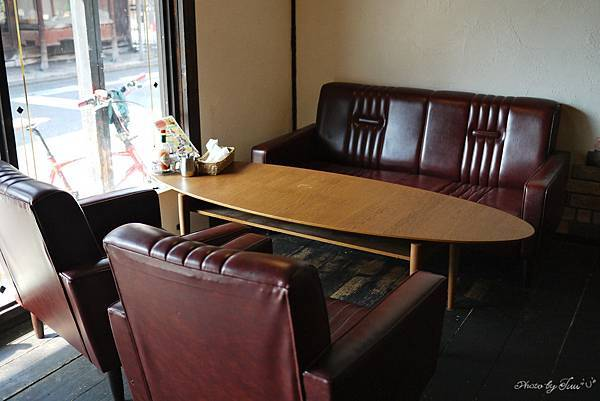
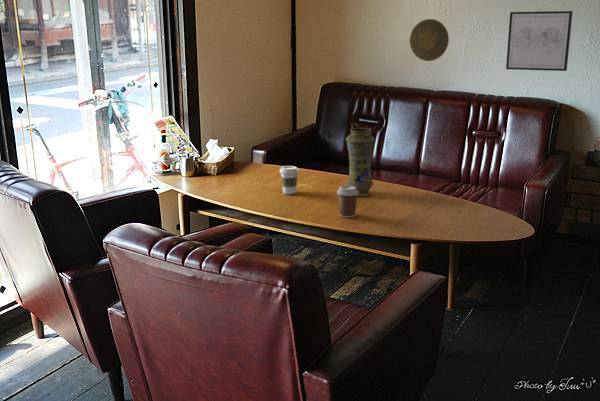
+ decorative plate (428, 40)
+ wall art (538, 41)
+ coffee cup (347, 201)
+ vase (360, 162)
+ coffee cup (289, 180)
